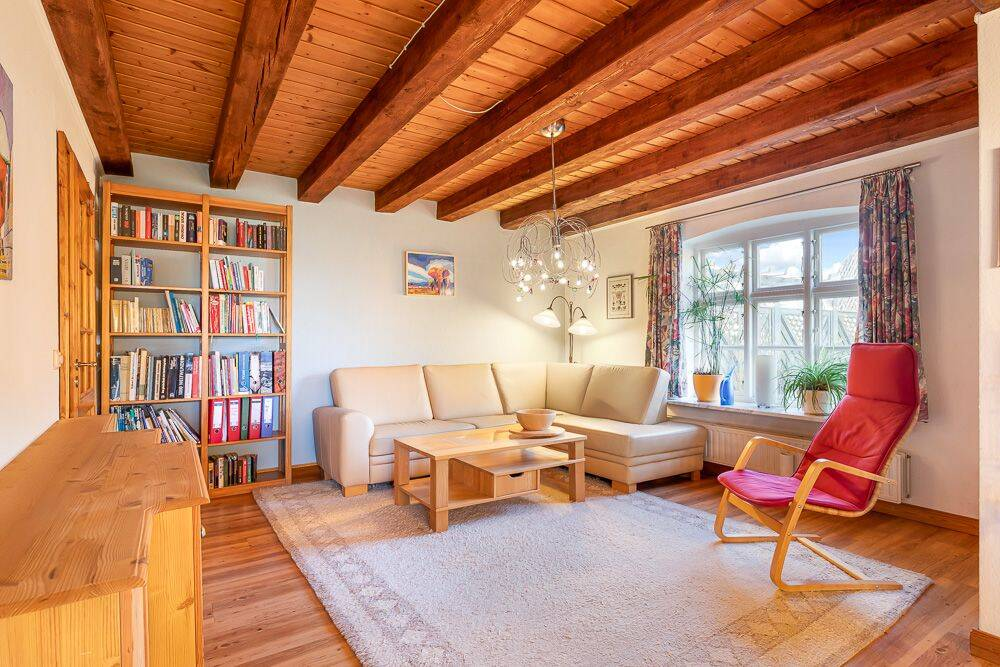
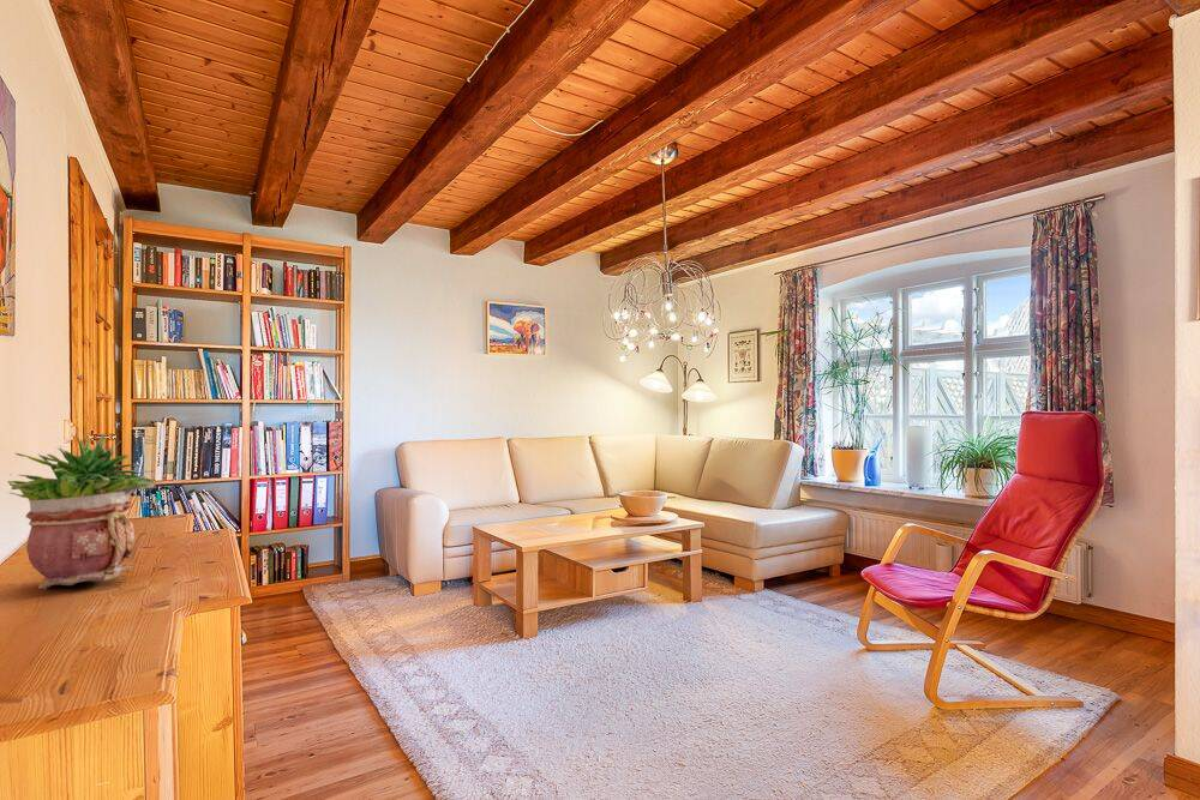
+ potted plant (78, 507)
